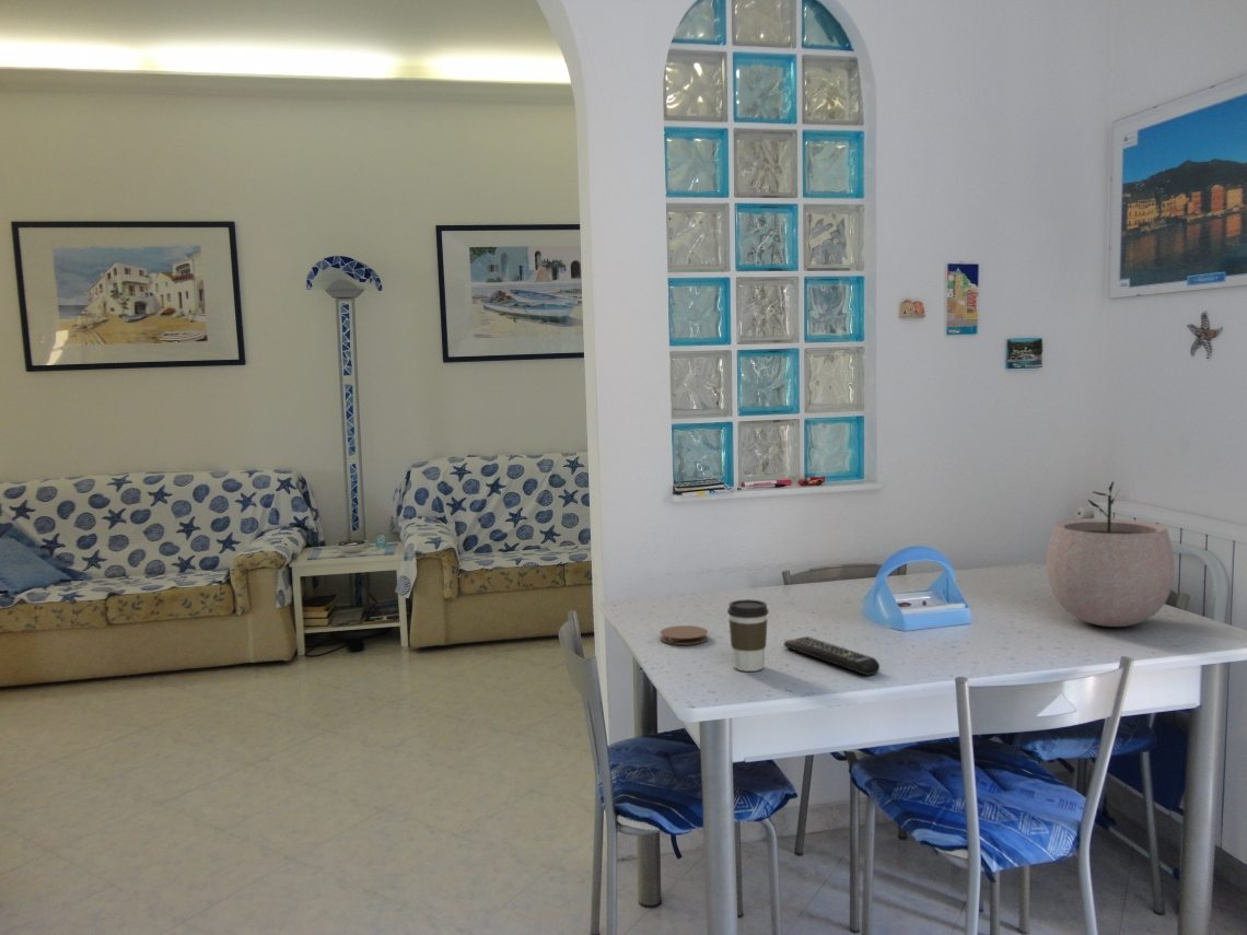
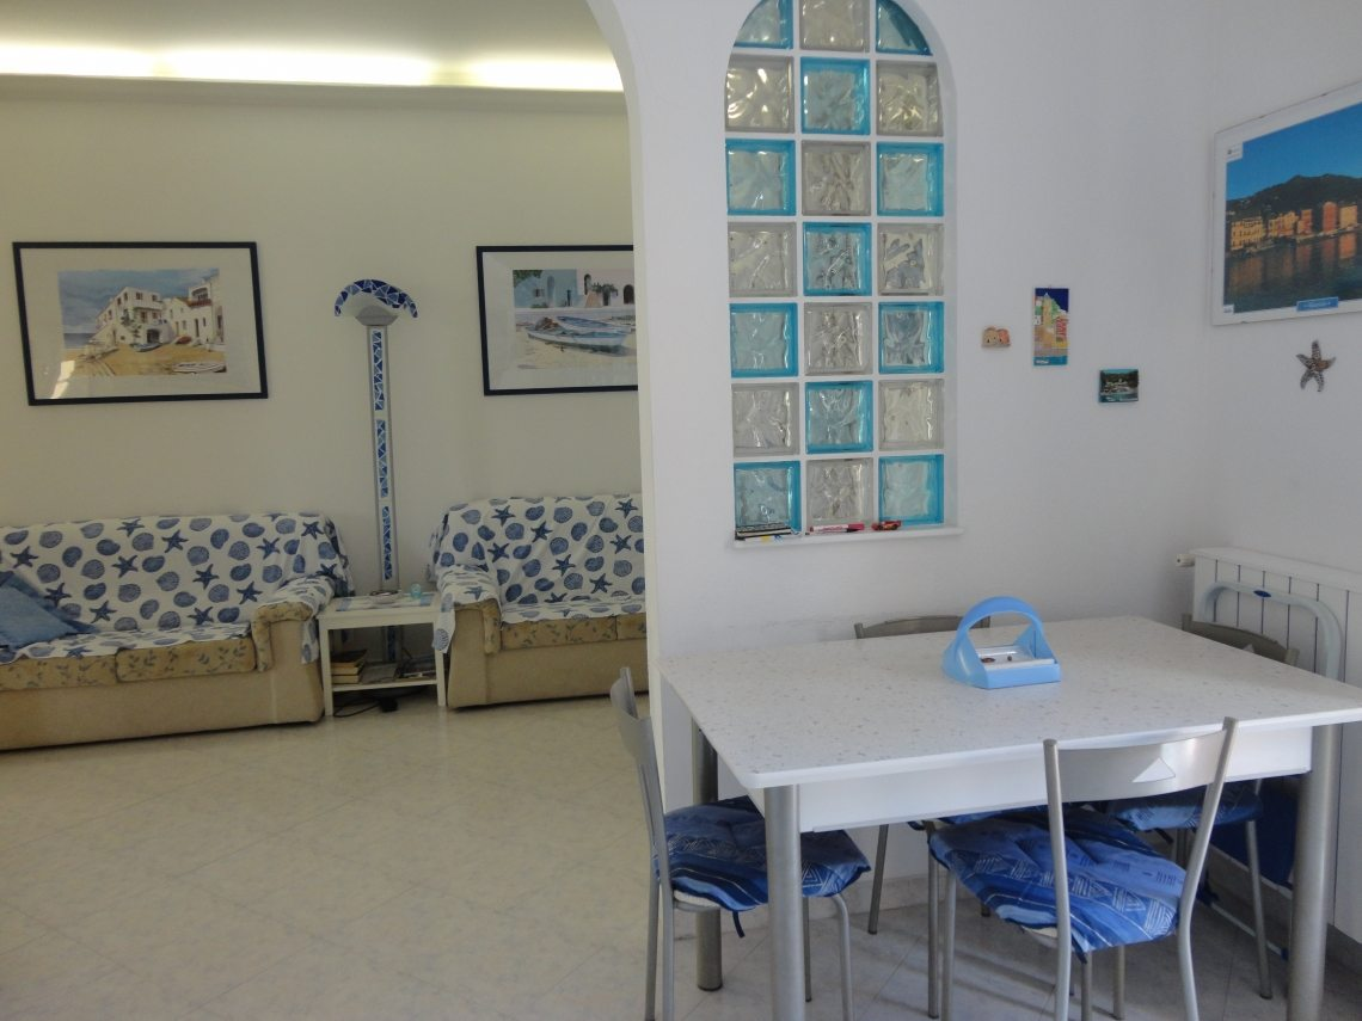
- coaster (684, 634)
- coffee cup (748, 635)
- plant pot (1108, 552)
- remote control (829, 654)
